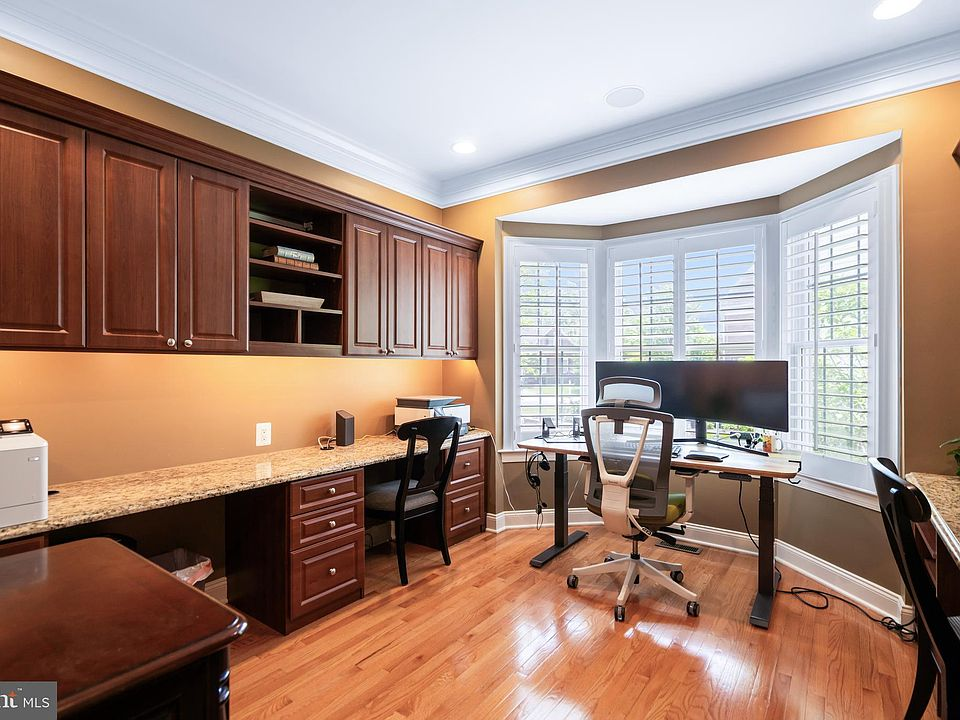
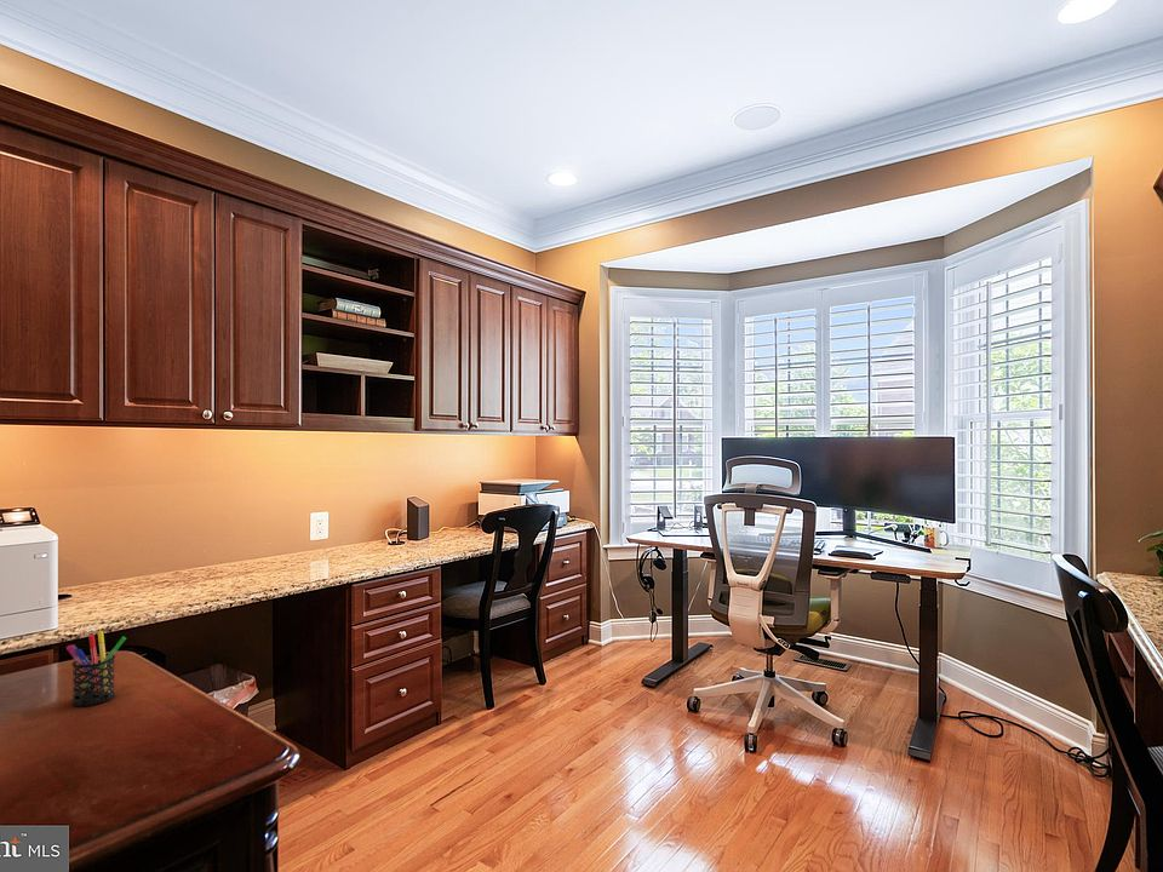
+ pen holder (98, 664)
